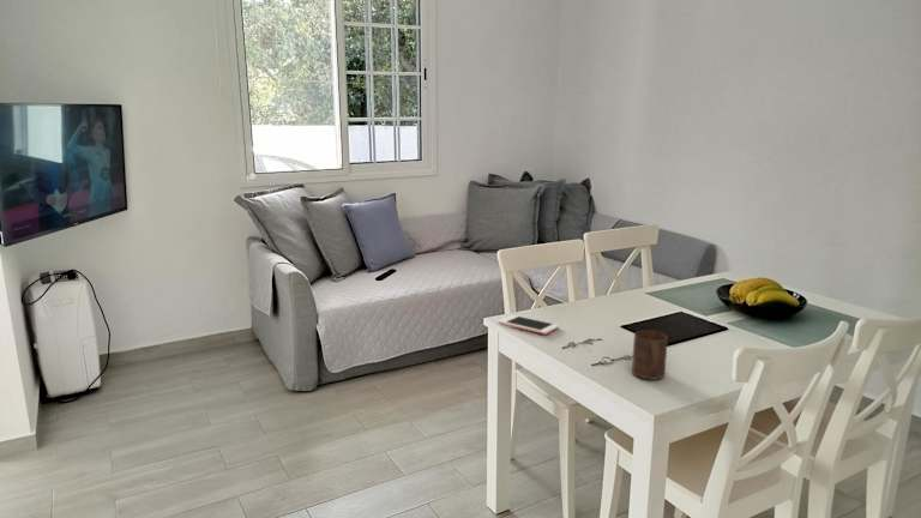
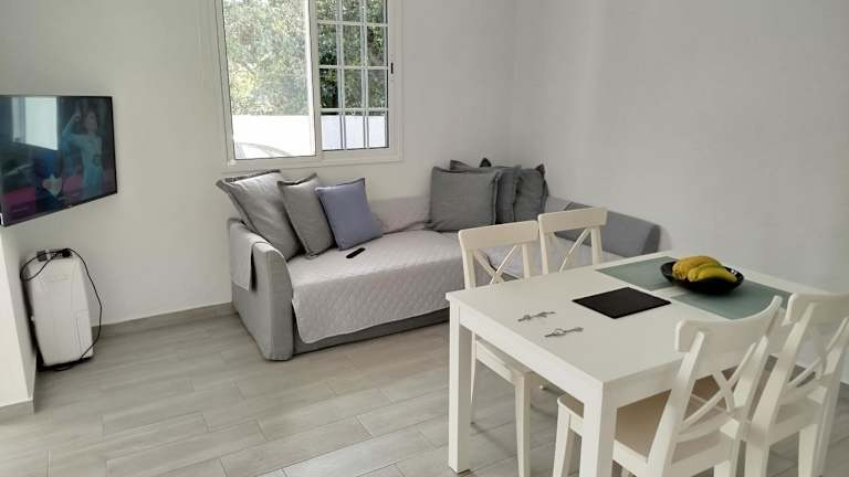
- cell phone (528, 324)
- cup (651, 356)
